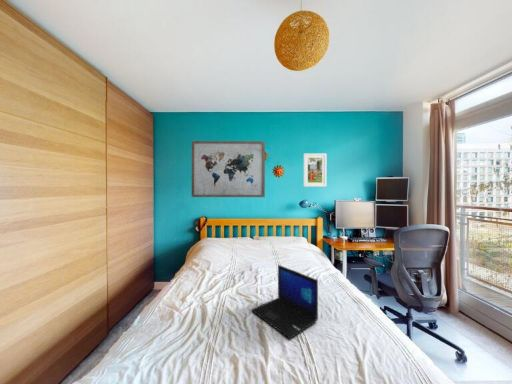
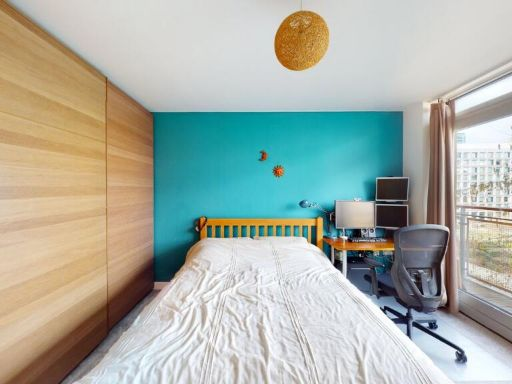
- wall art (228, 169)
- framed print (314, 170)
- laptop (283, 296)
